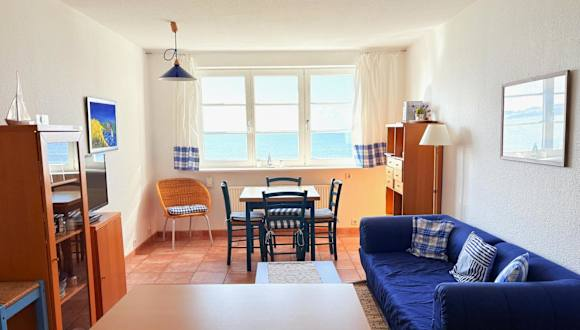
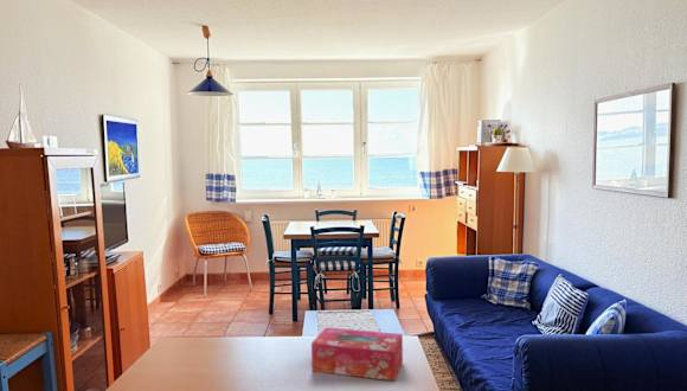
+ tissue box (358, 352)
